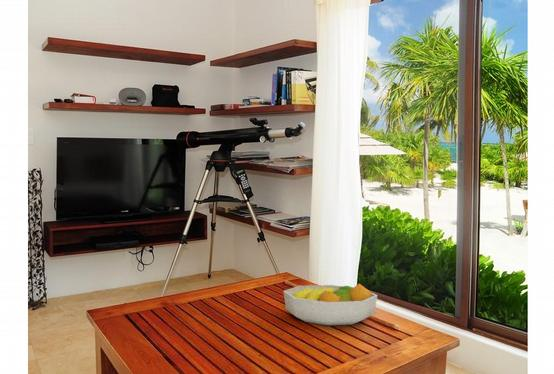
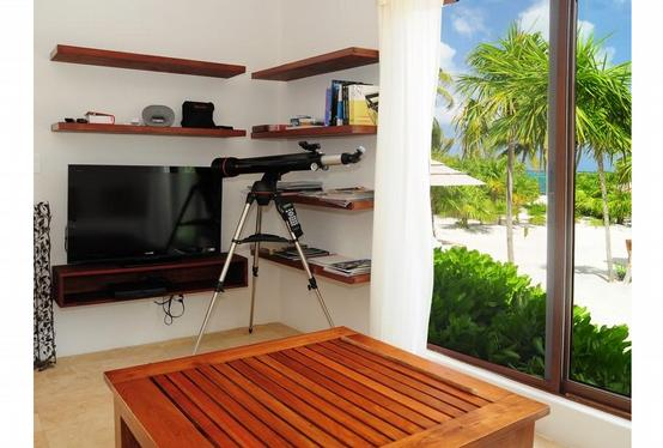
- fruit bowl (329, 299)
